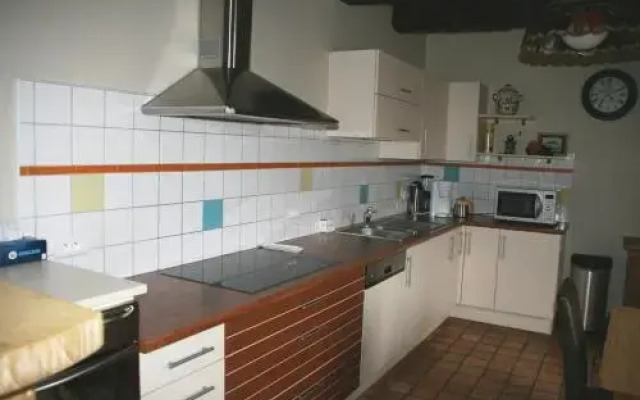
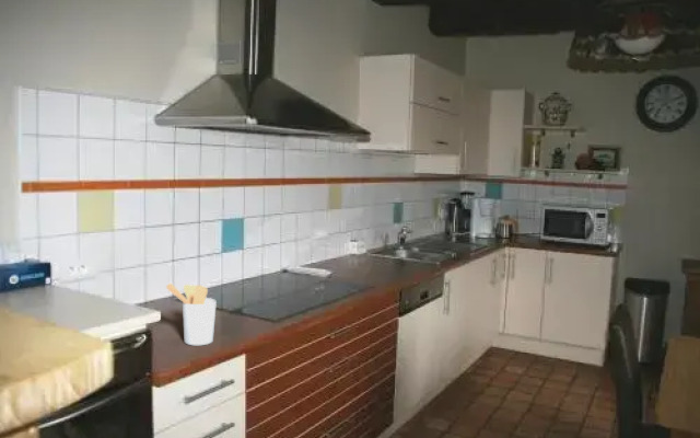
+ utensil holder (190, 311)
